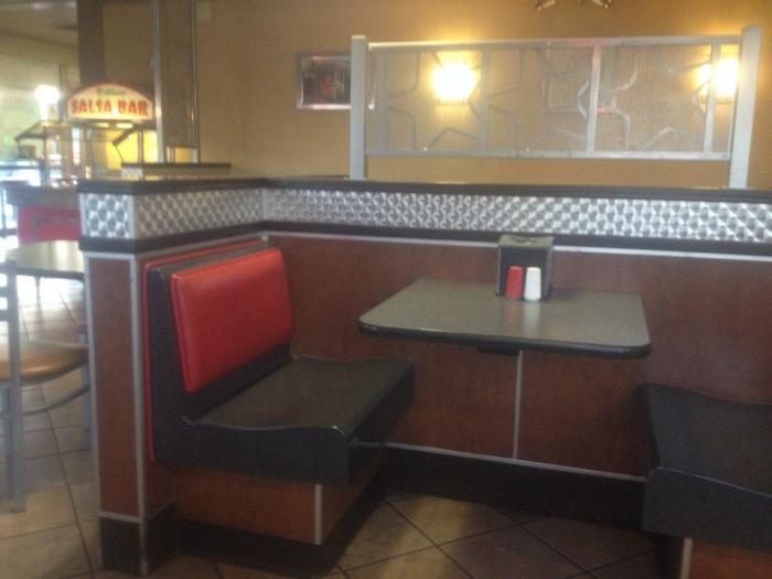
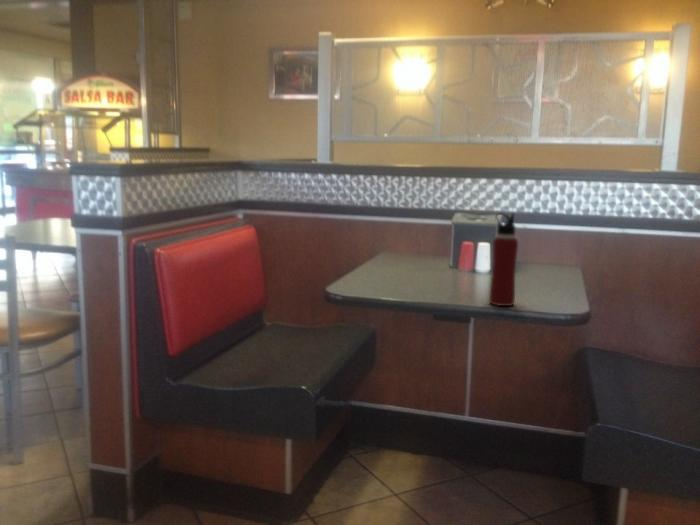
+ water bottle (504, 258)
